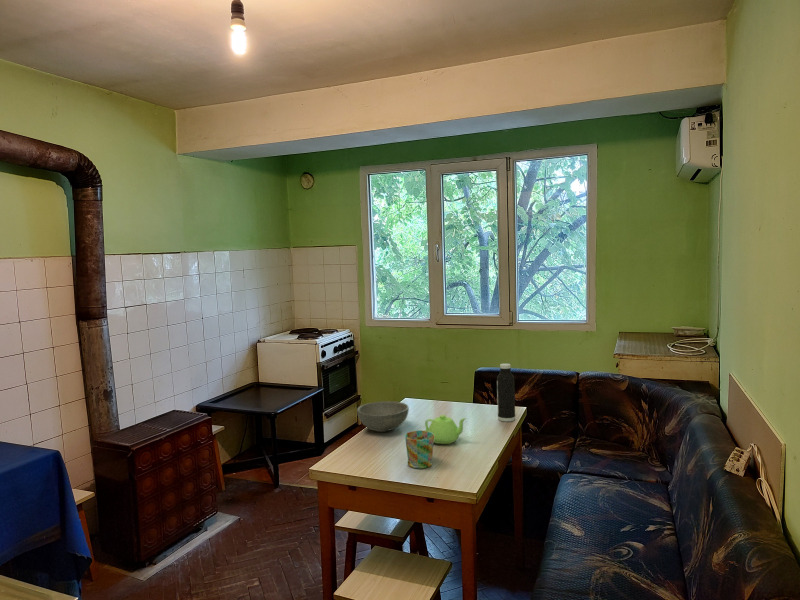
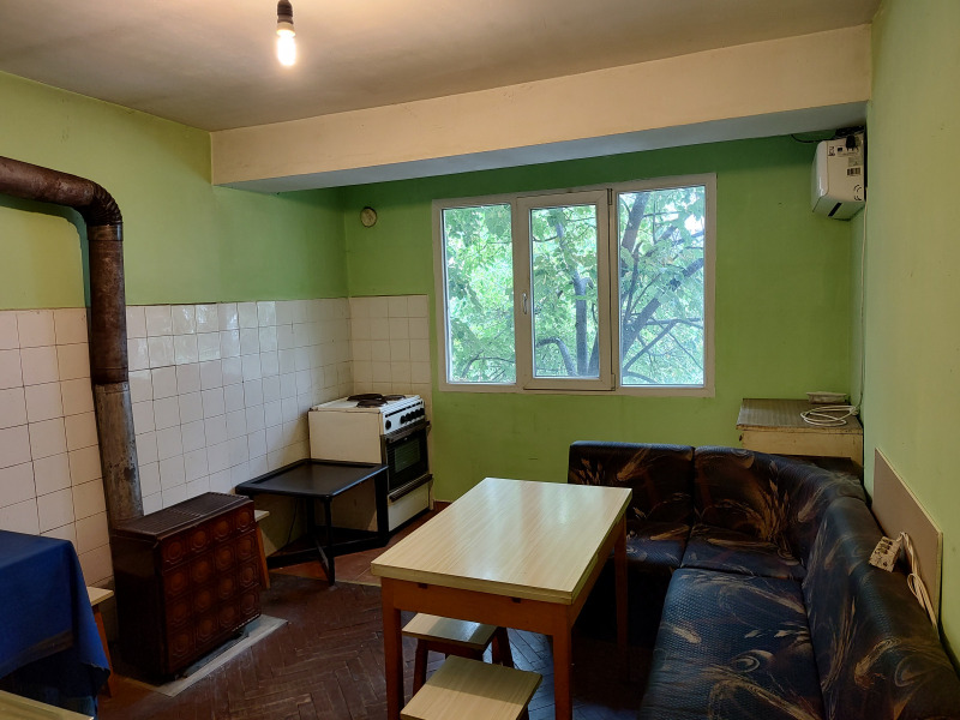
- water bottle (505, 391)
- mug (420, 448)
- bowl (383, 418)
- teapot (445, 428)
